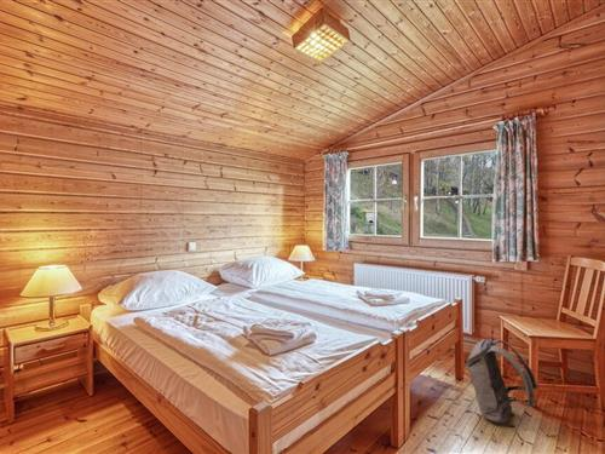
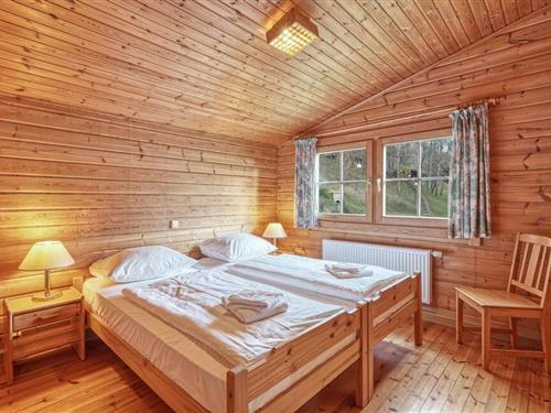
- backpack (500, 378)
